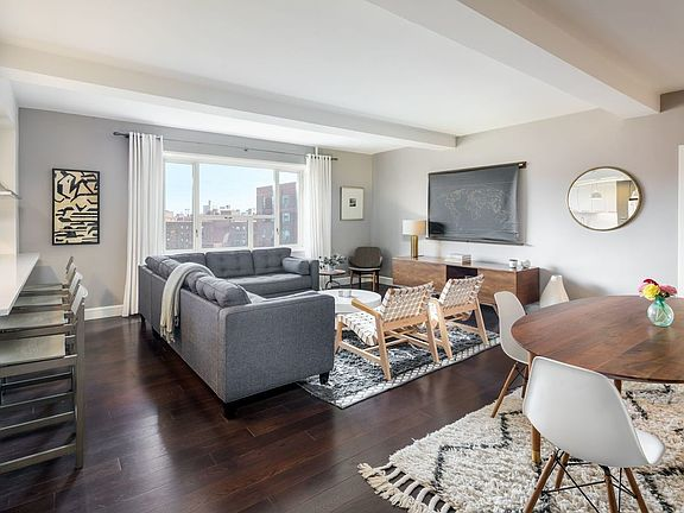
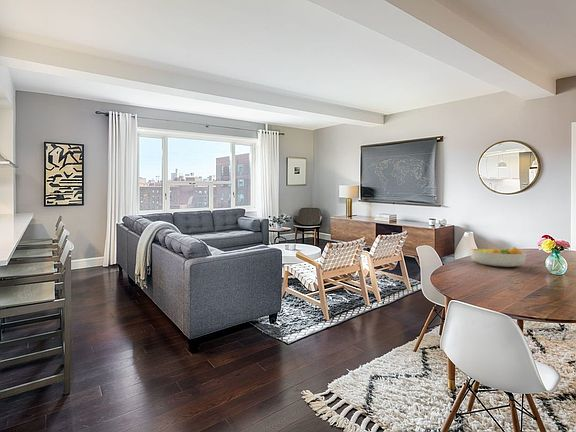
+ fruit bowl (496, 254)
